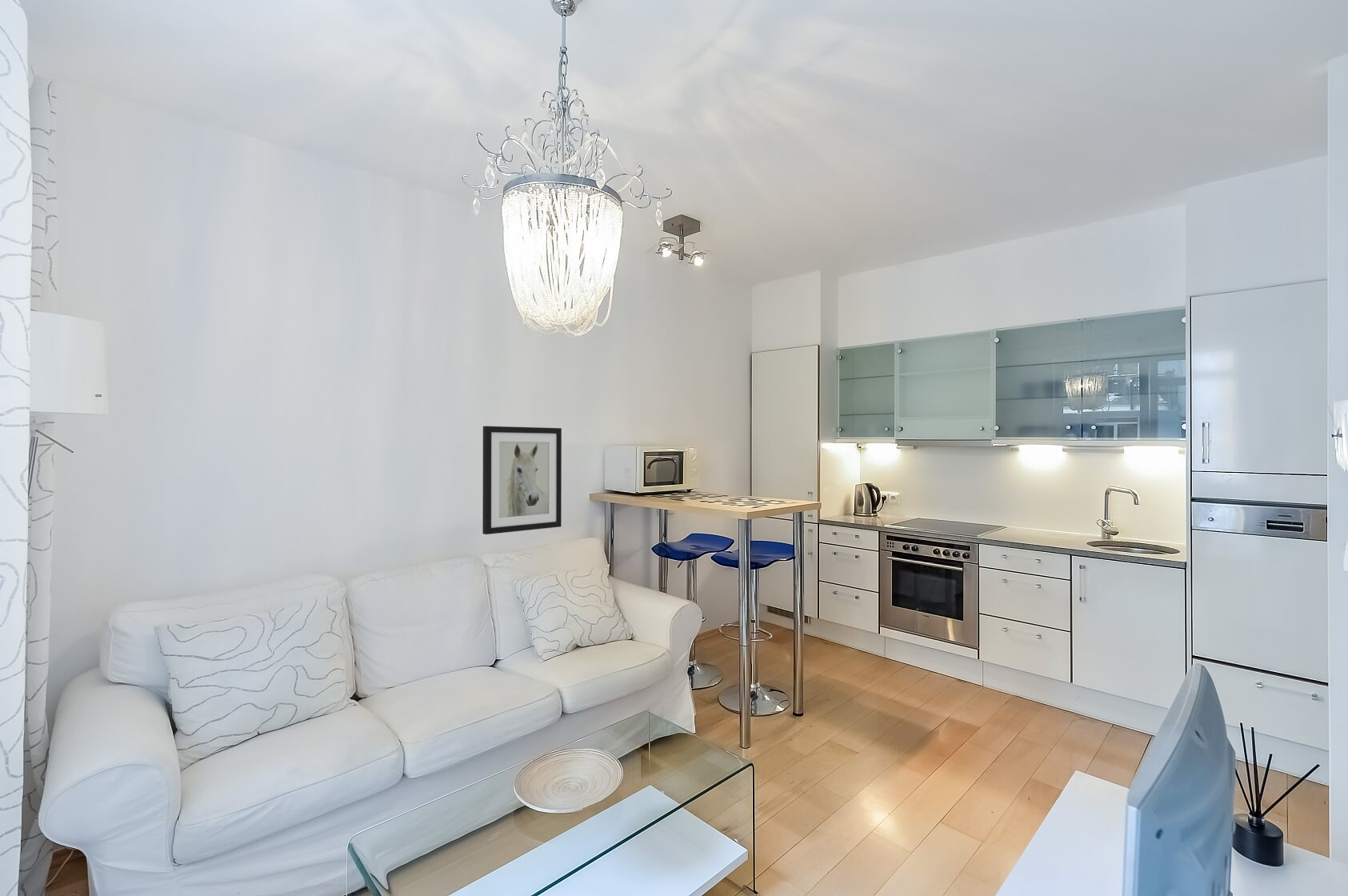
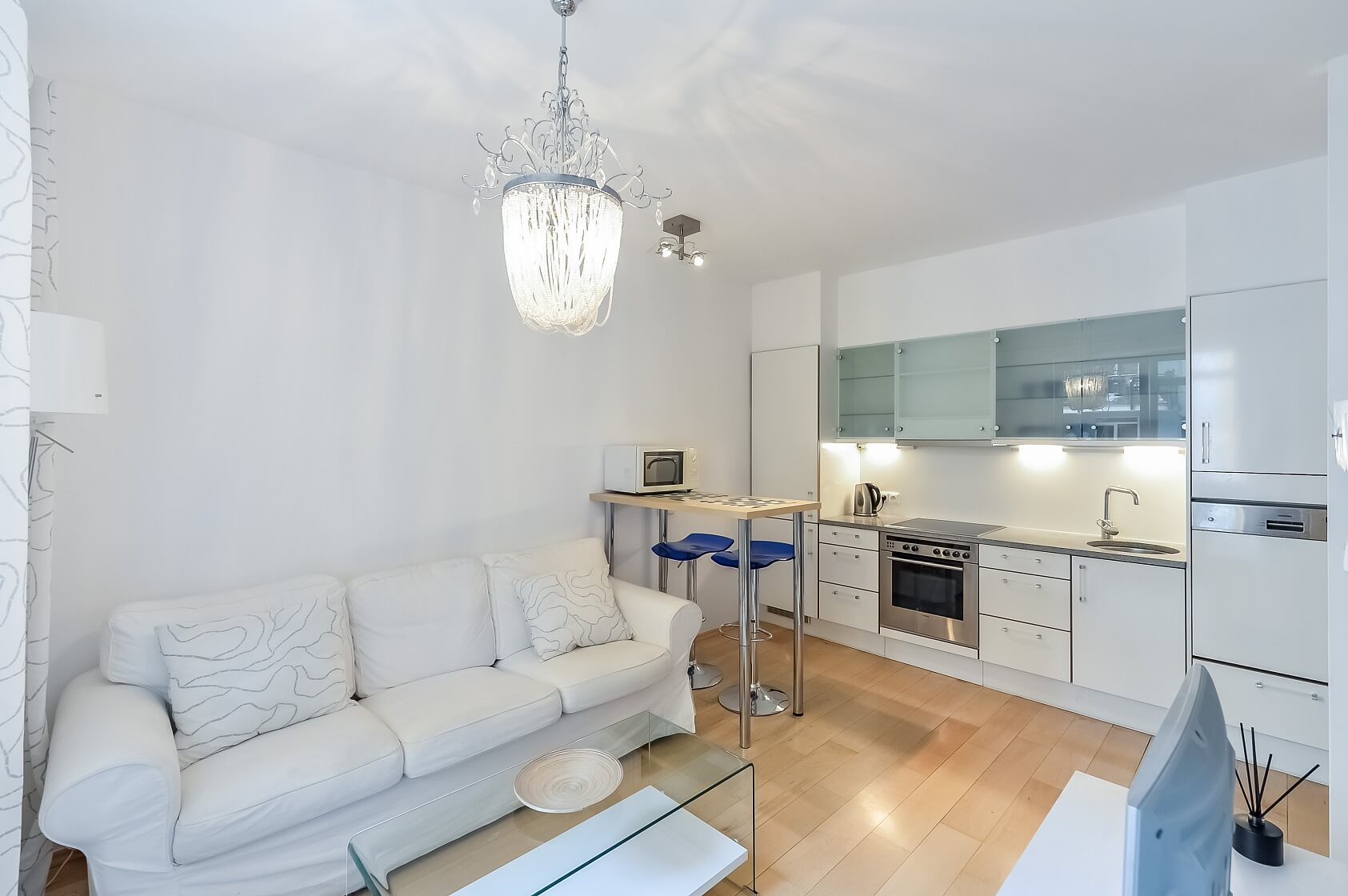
- wall art (523, 478)
